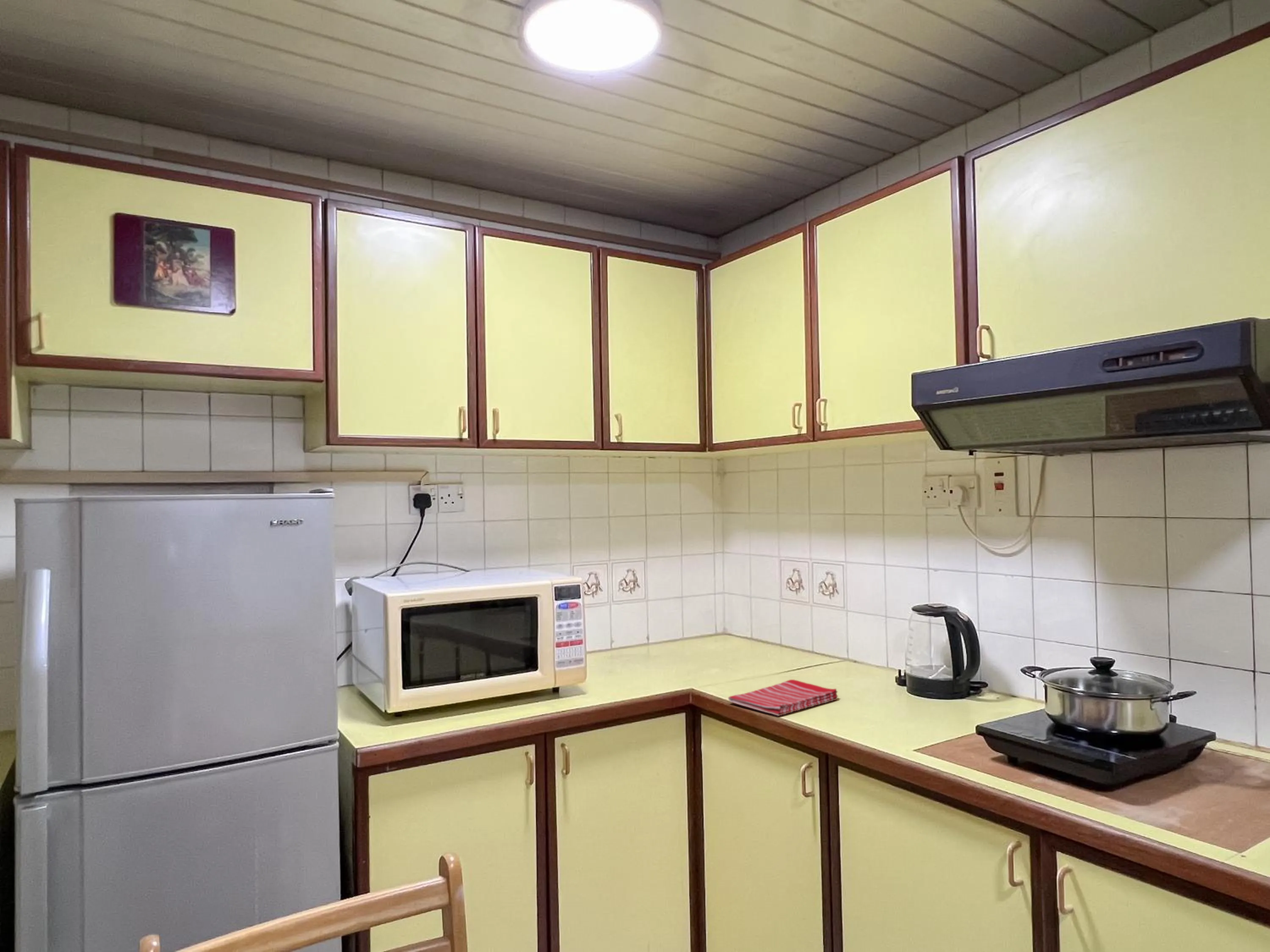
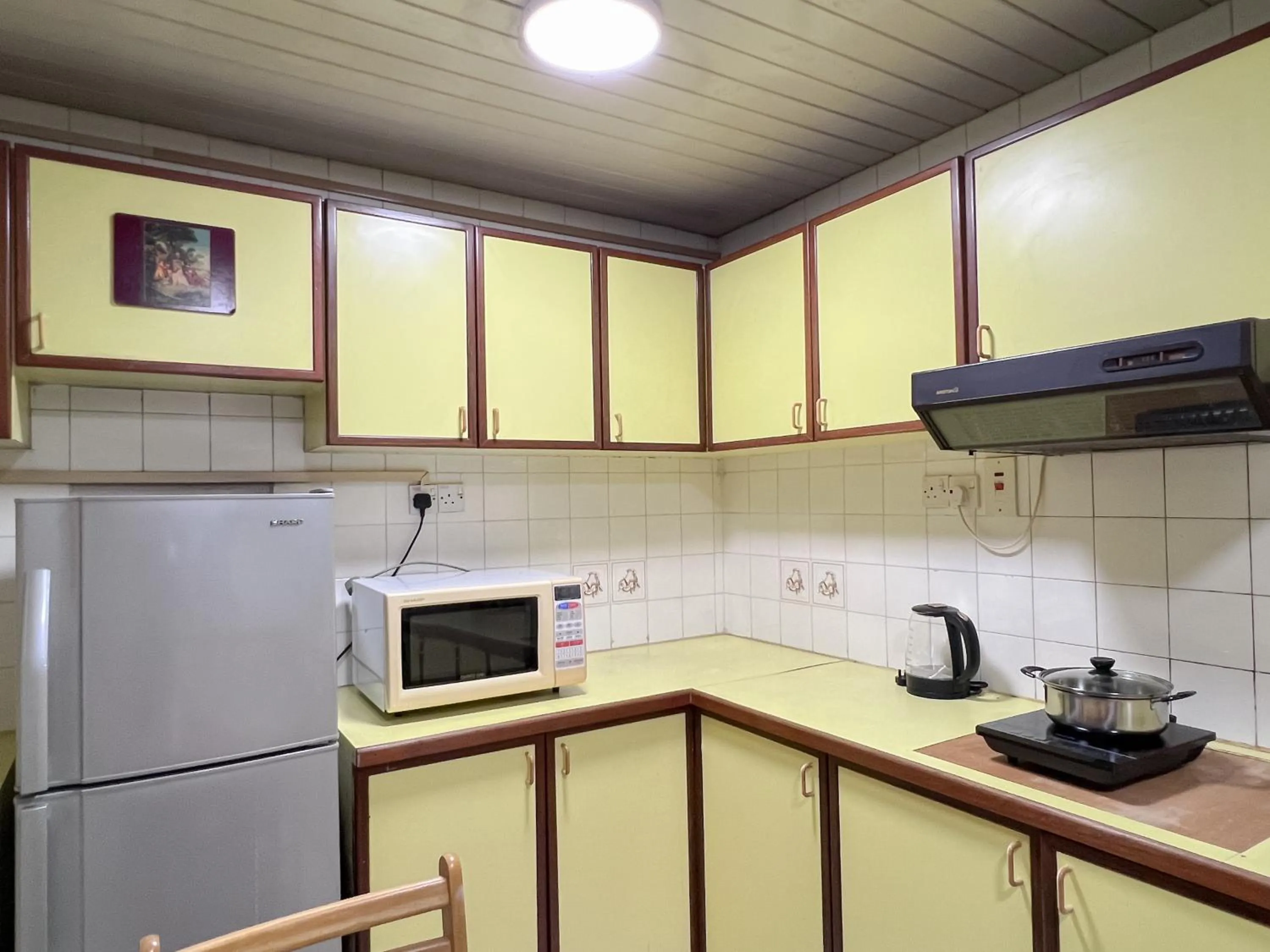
- dish towel (784, 696)
